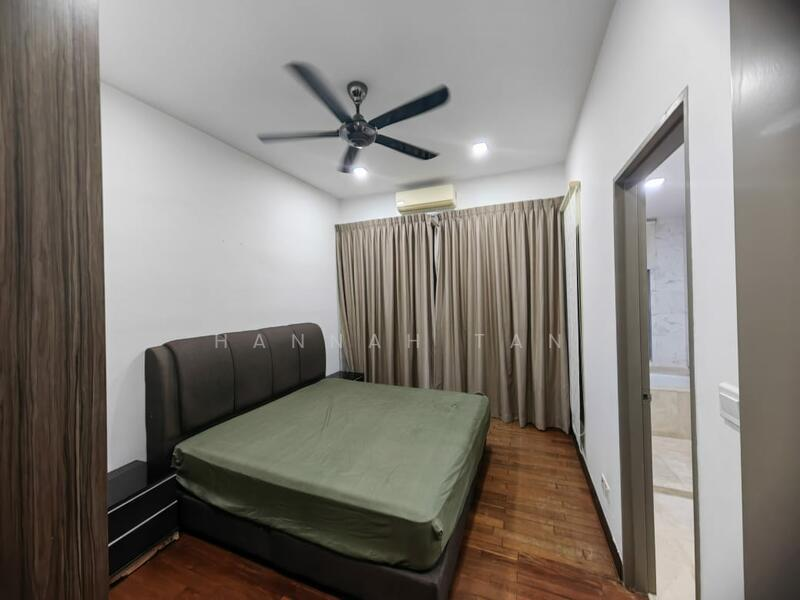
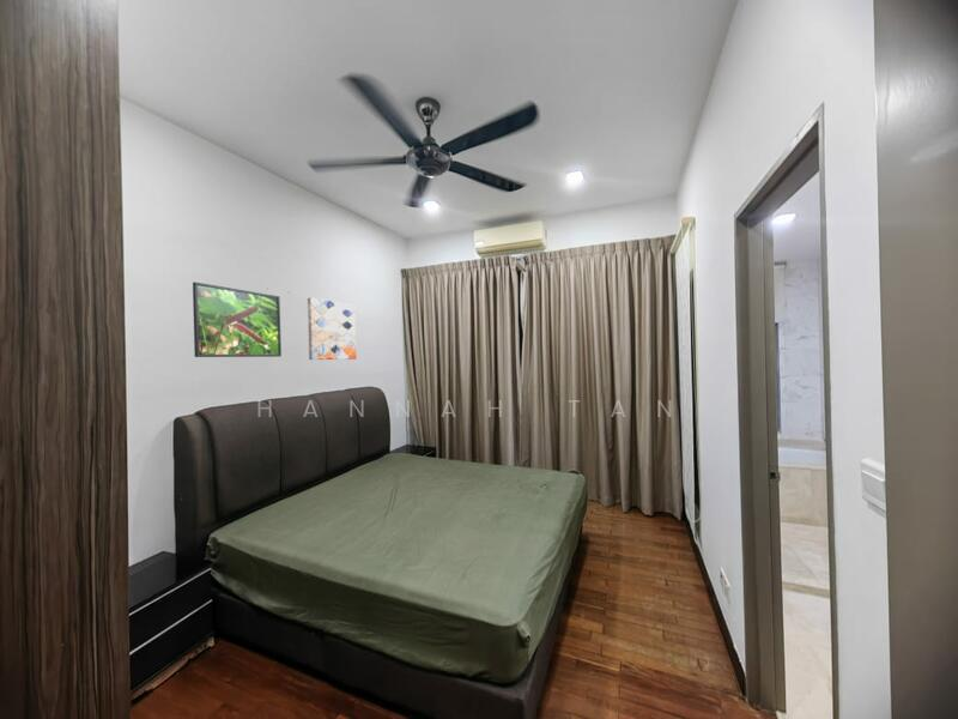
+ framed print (241, 322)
+ wall art (333, 331)
